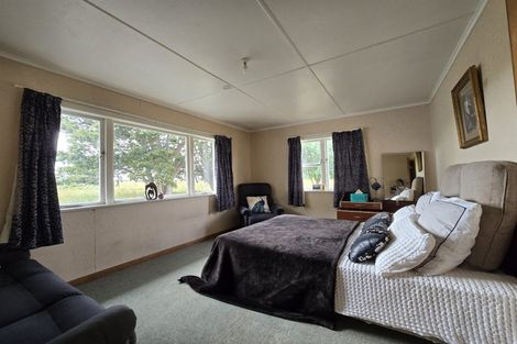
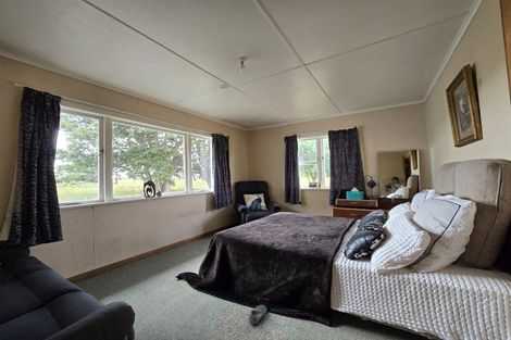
+ shoe (258, 312)
